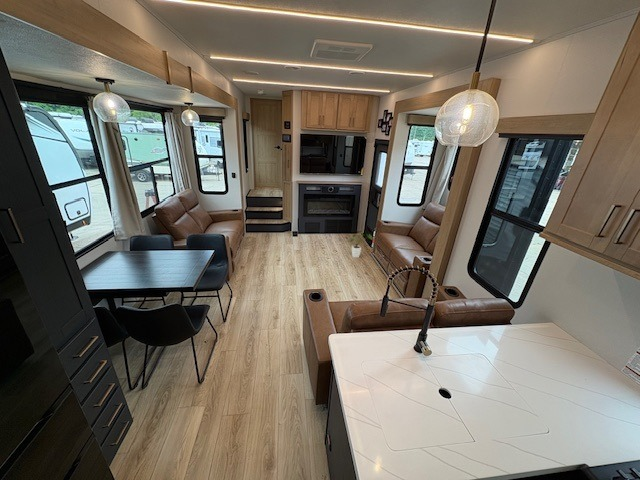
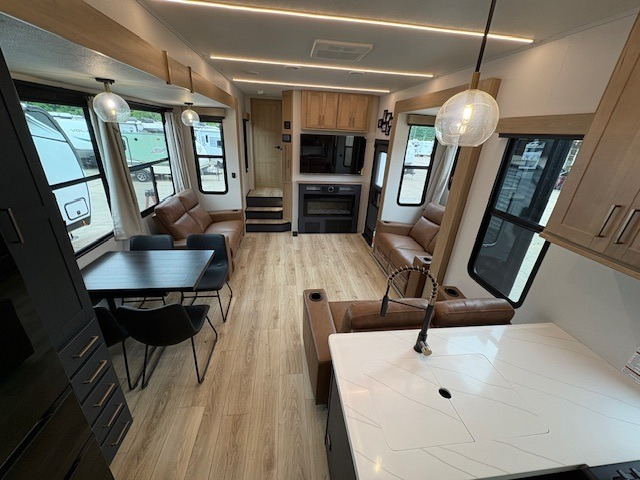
- house plant (358, 245)
